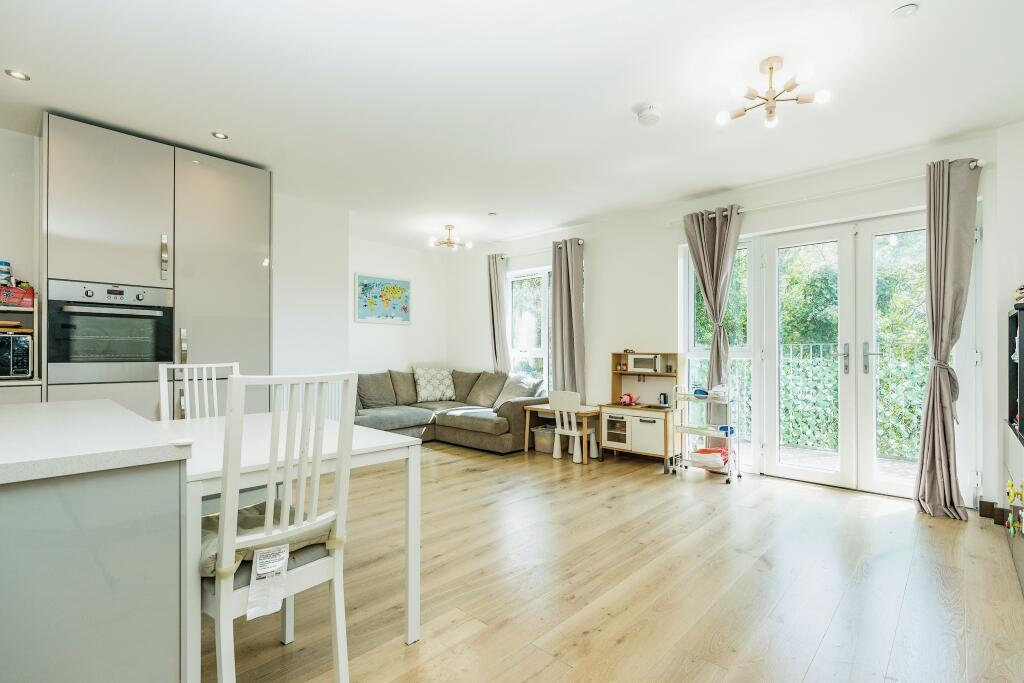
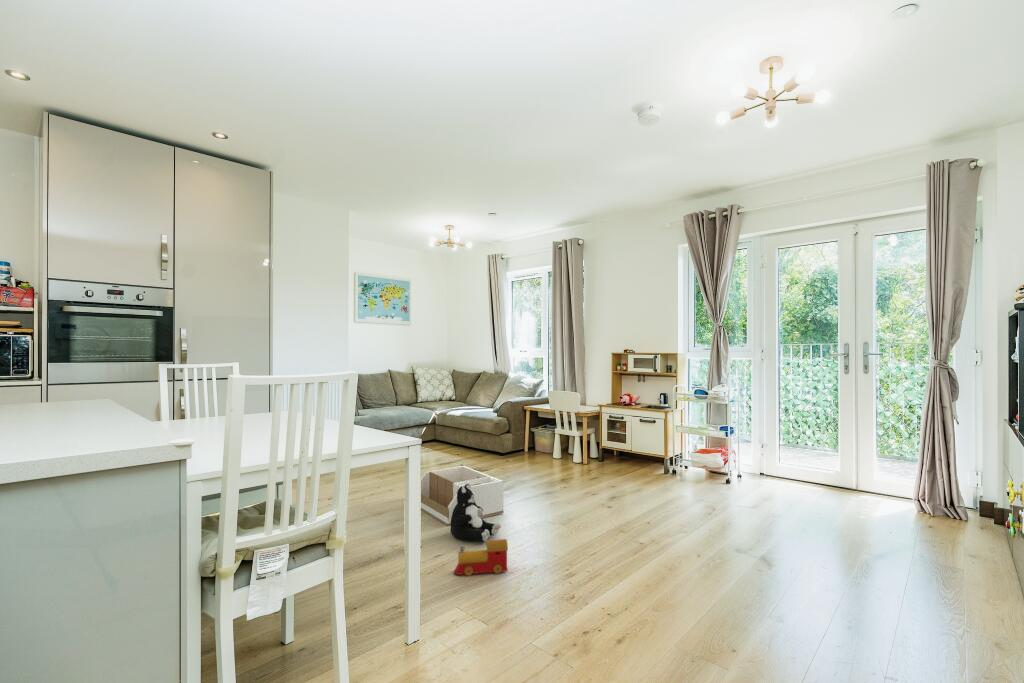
+ plush toy (472, 511)
+ storage bin (455, 492)
+ toy train (480, 556)
